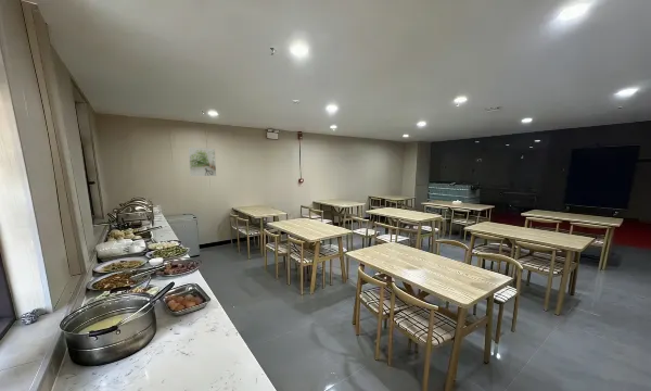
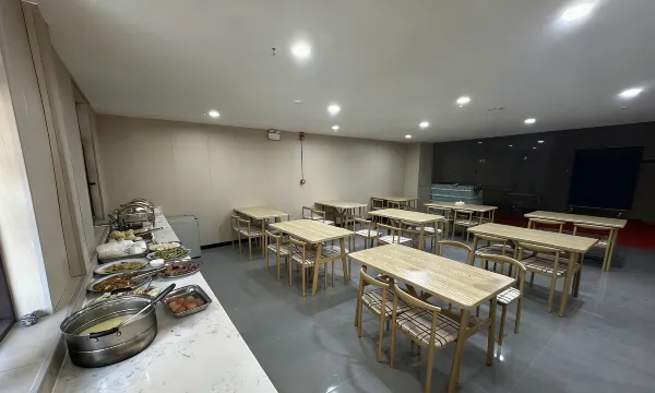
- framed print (202, 162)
